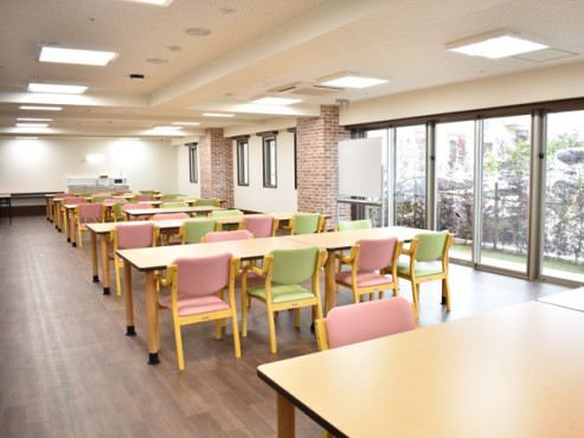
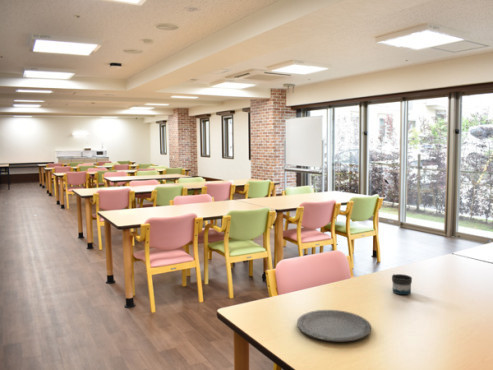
+ mug (399, 284)
+ plate (333, 325)
